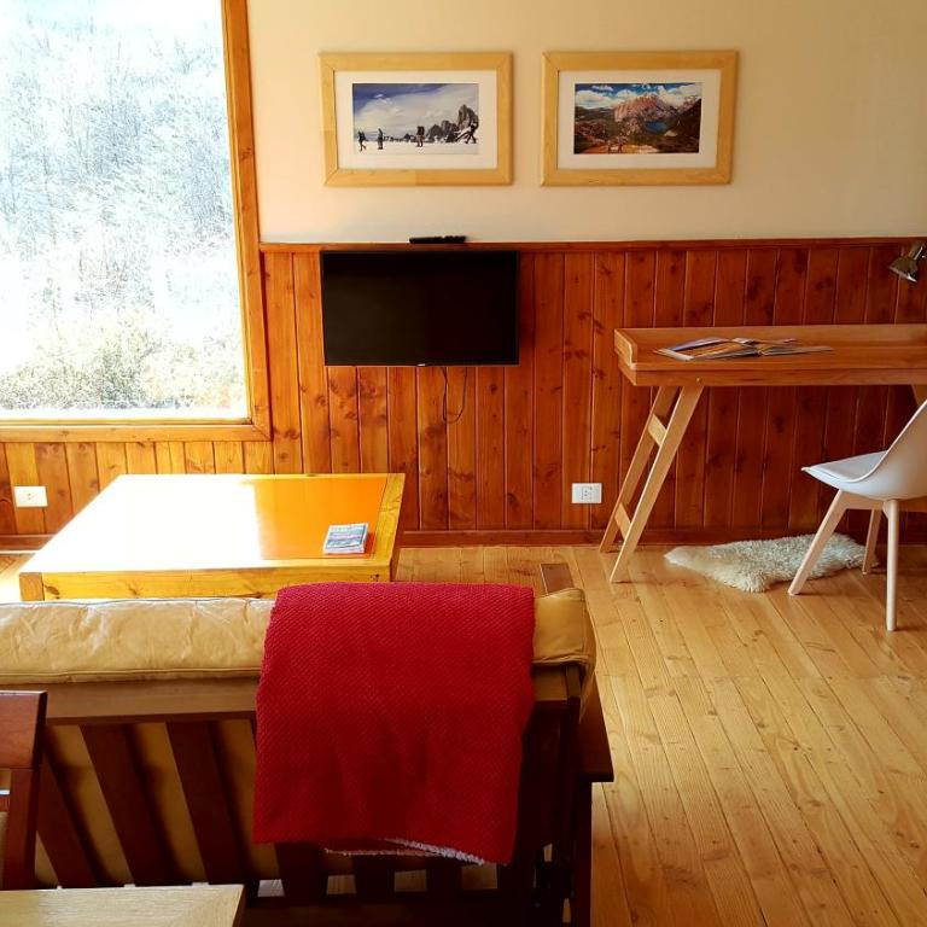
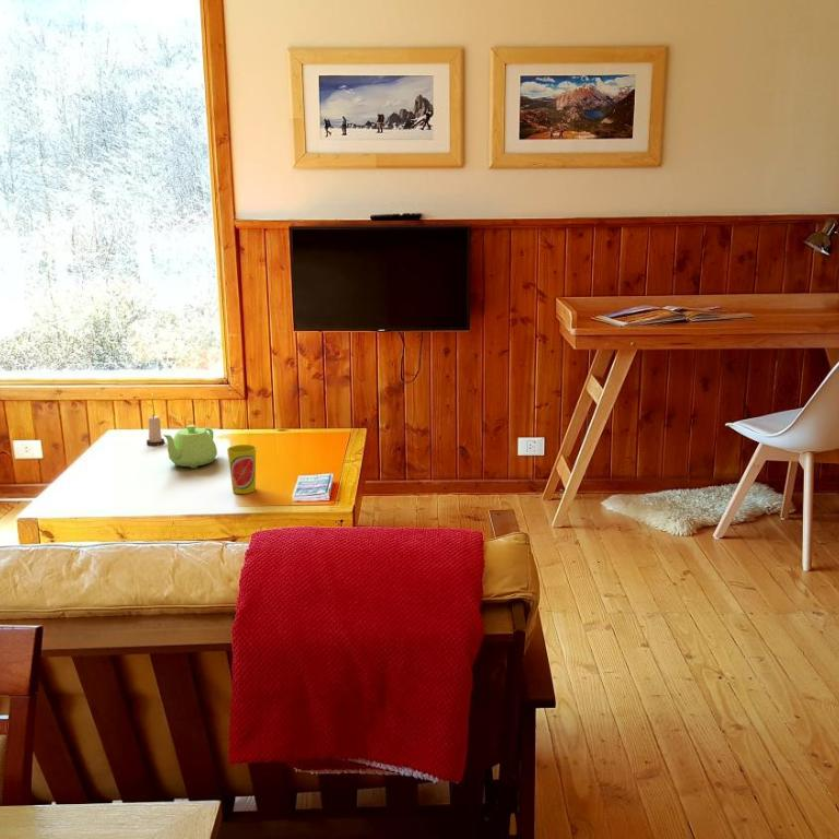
+ cup (243, 469)
+ candle (154, 428)
+ teapot (190, 445)
